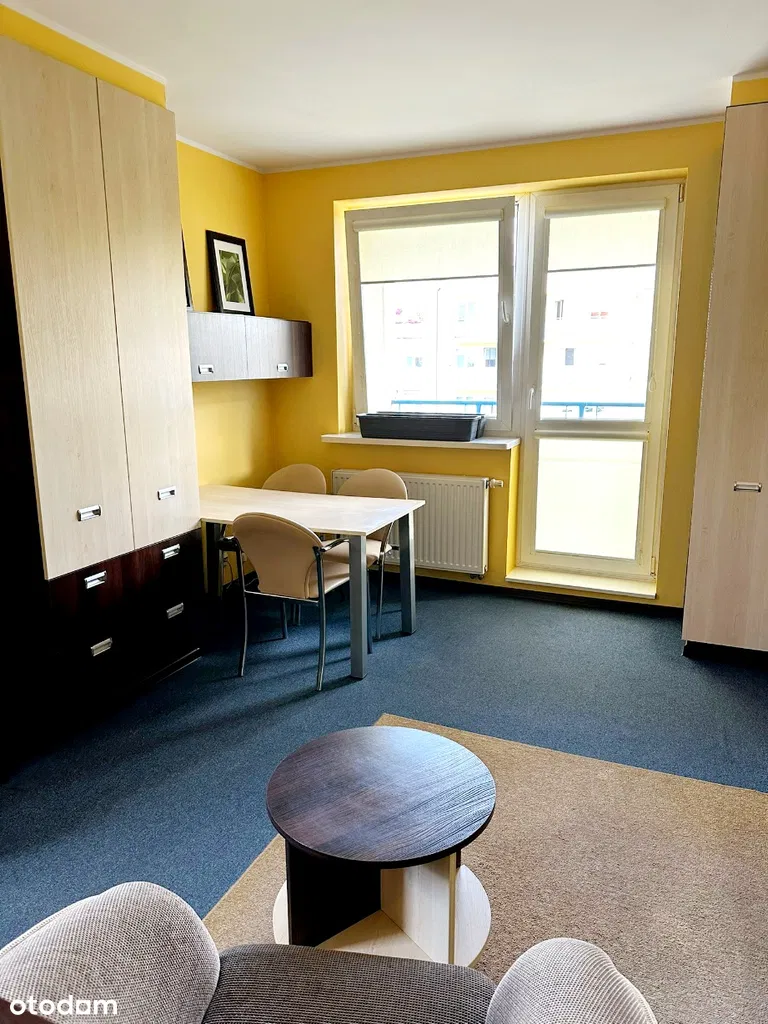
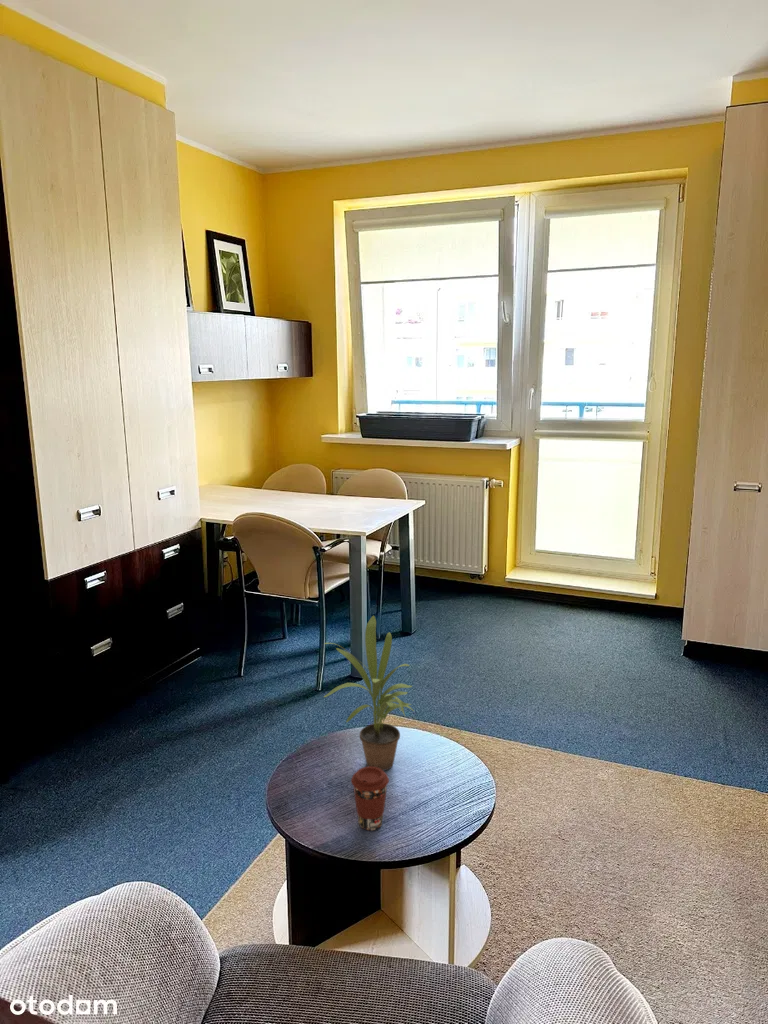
+ coffee cup (370, 798)
+ potted plant (376, 697)
